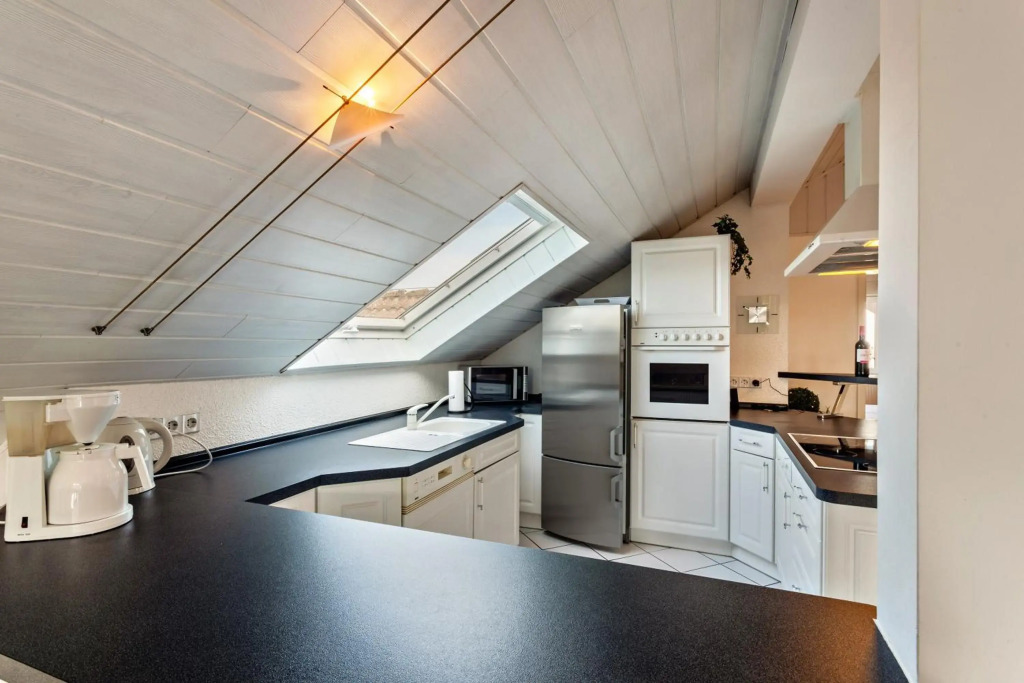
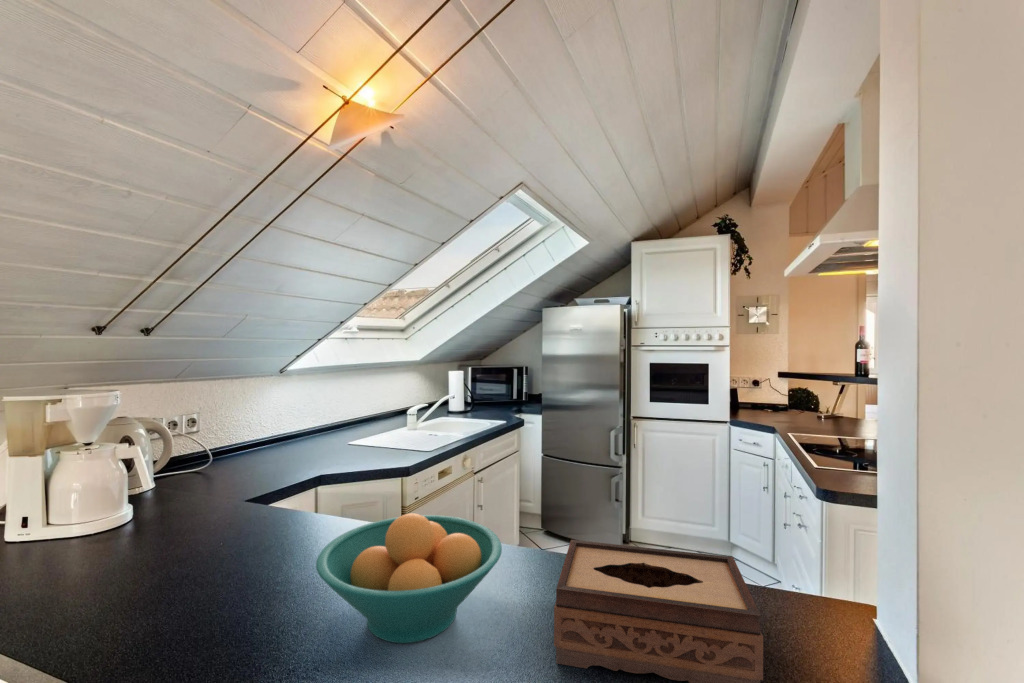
+ tissue box (650, 606)
+ fruit bowl (412, 566)
